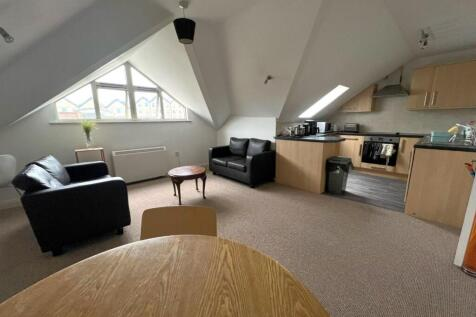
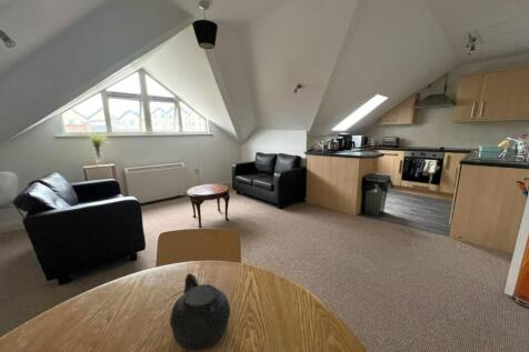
+ teapot (199, 309)
